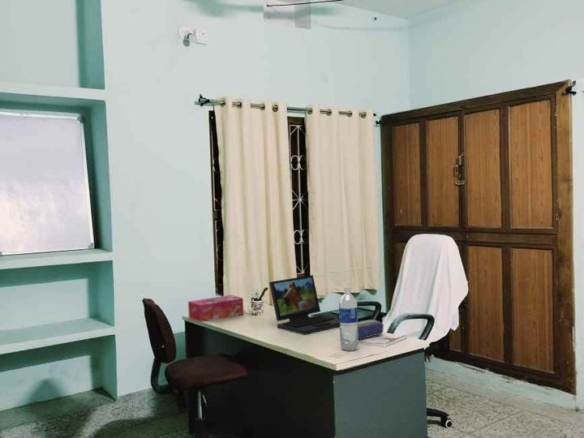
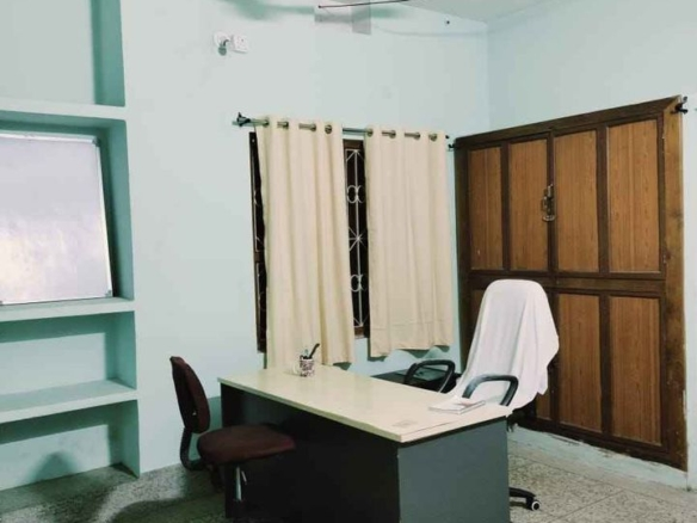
- water bottle (348, 318)
- tissue box (216, 308)
- laptop (307, 302)
- pencil case (362, 329)
